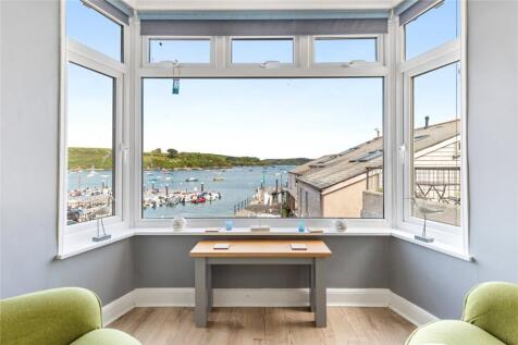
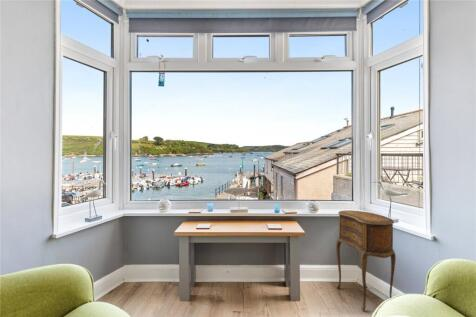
+ side table (365, 256)
